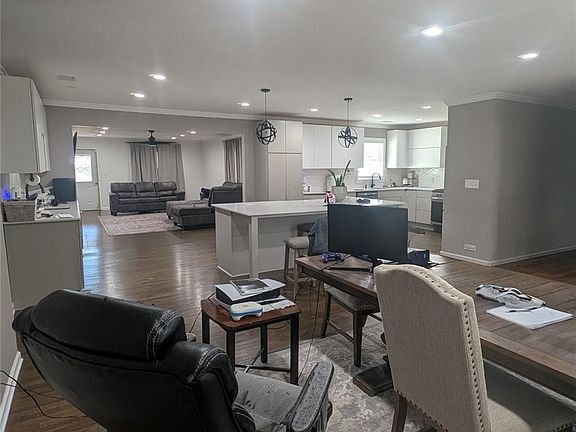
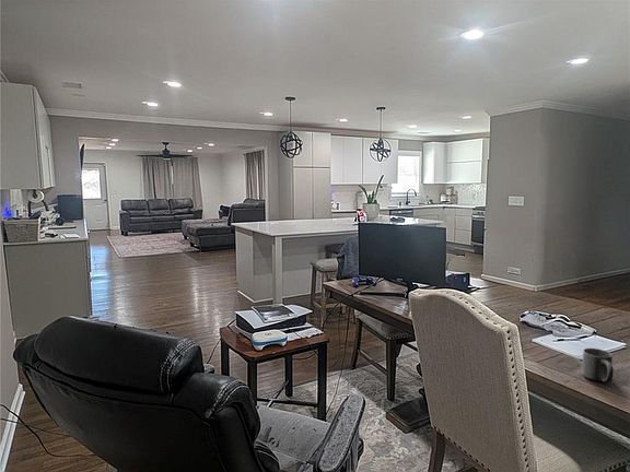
+ mug (599, 367)
